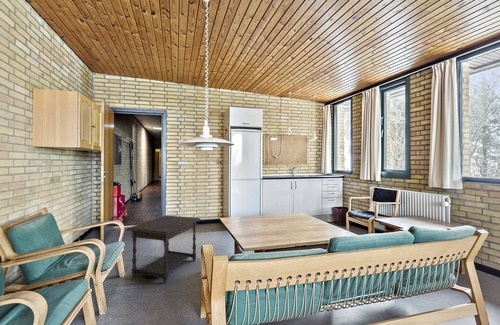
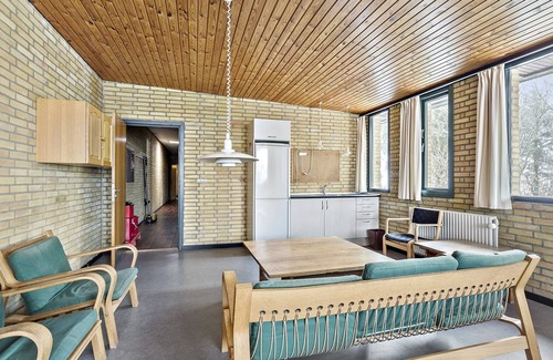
- side table (166, 245)
